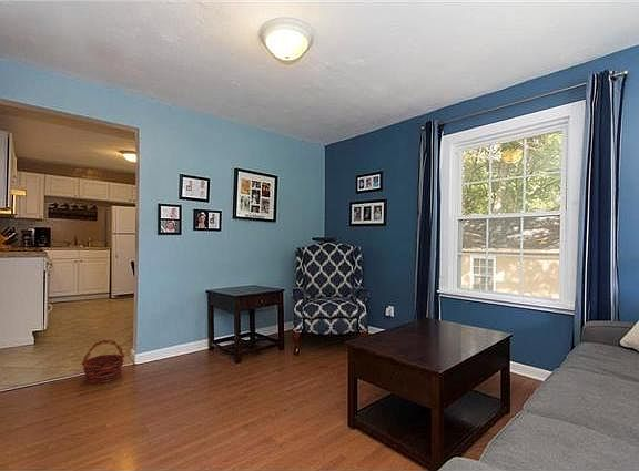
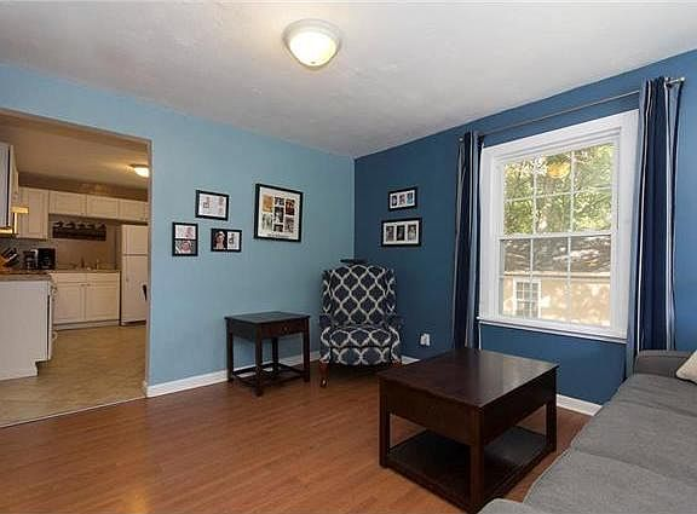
- basket (103, 358)
